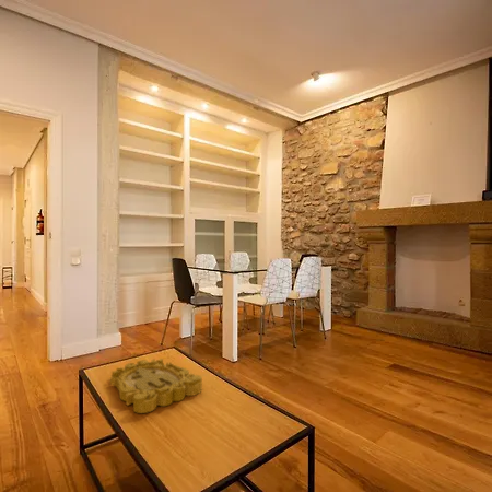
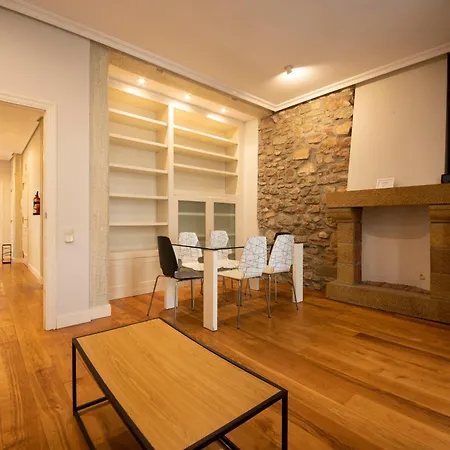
- decorative tray (152, 378)
